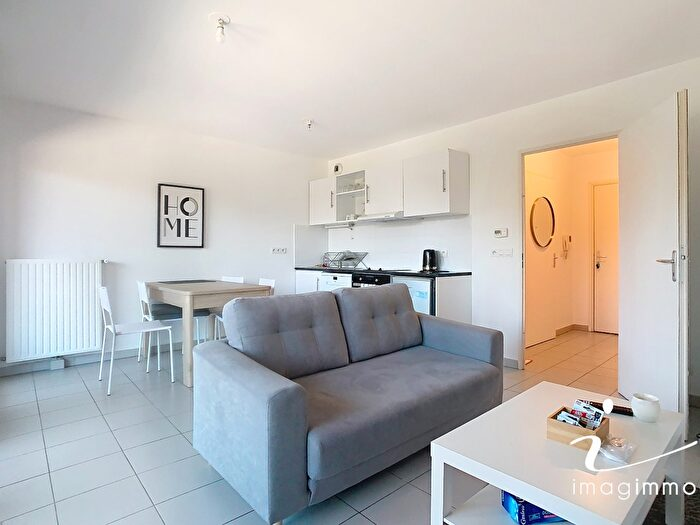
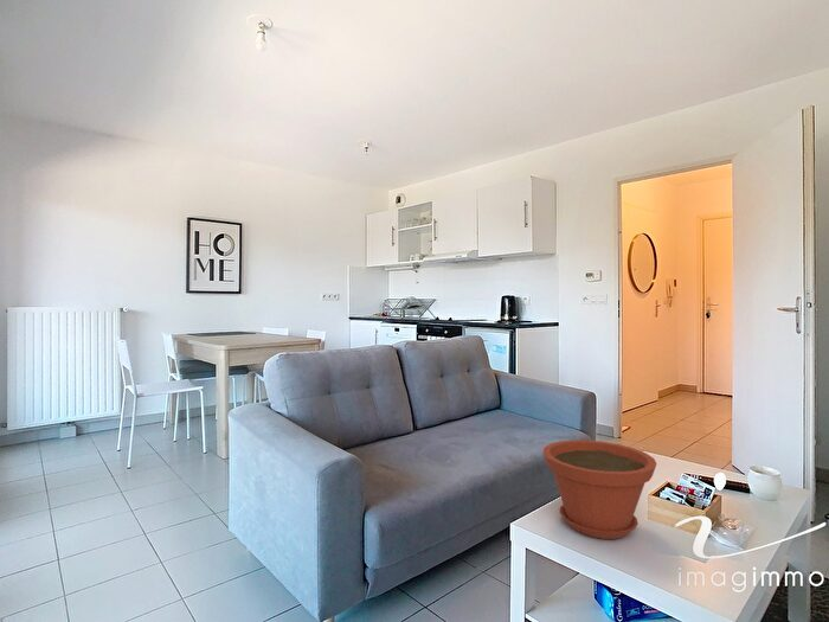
+ plant pot (597, 489)
